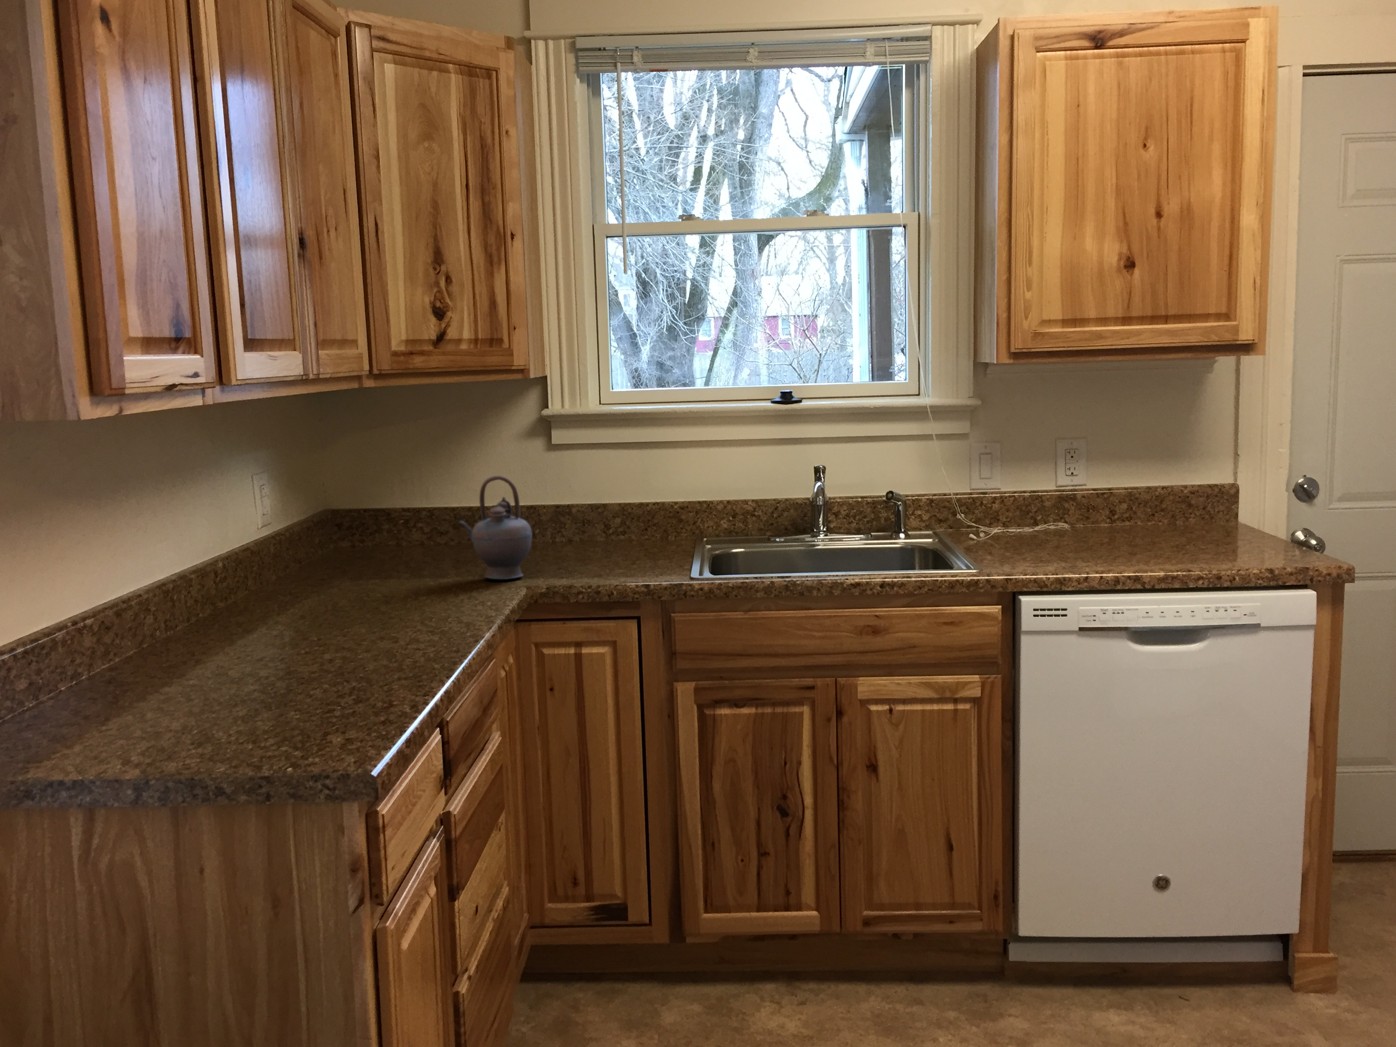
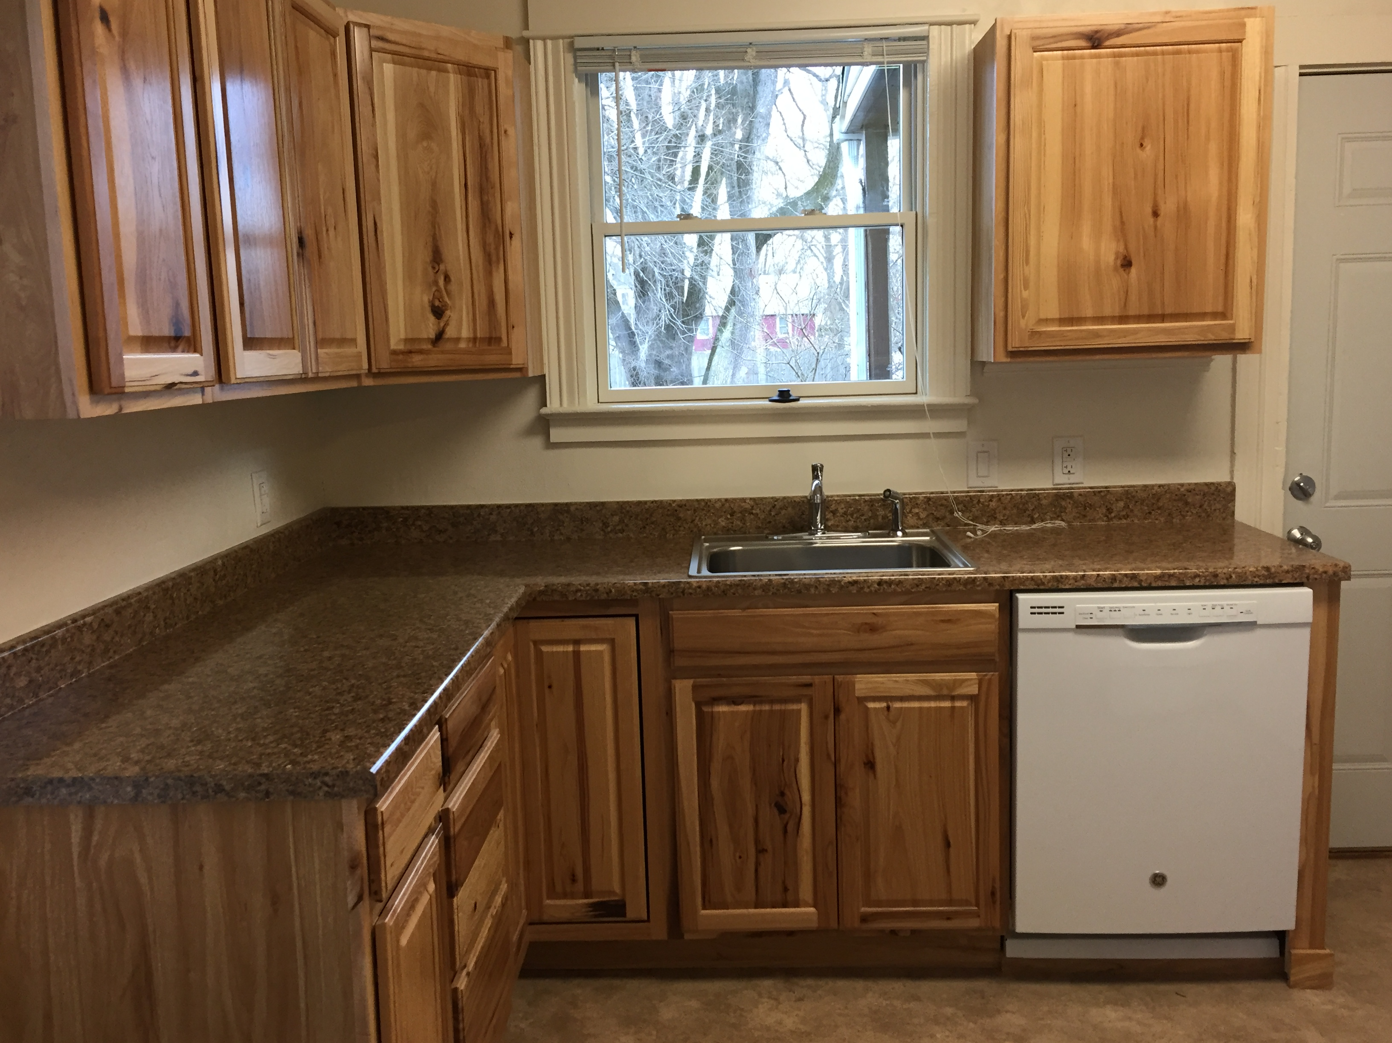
- teapot (495, 527)
